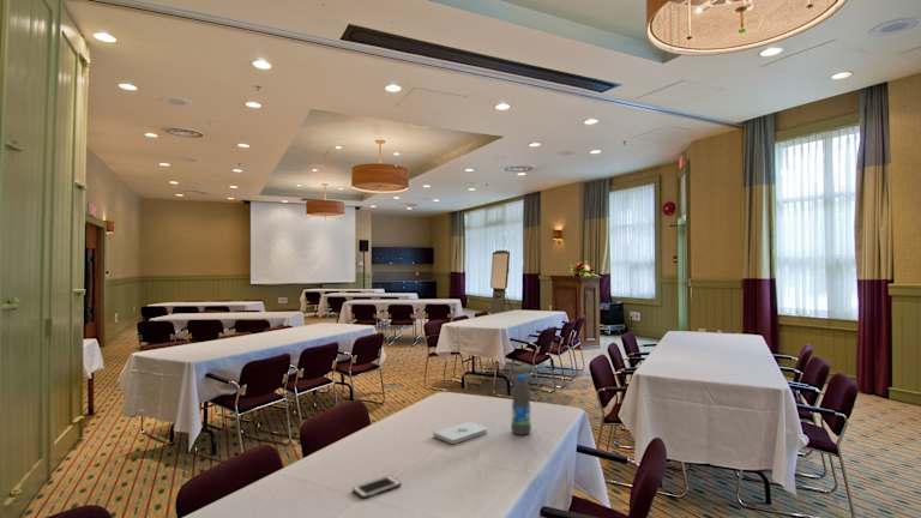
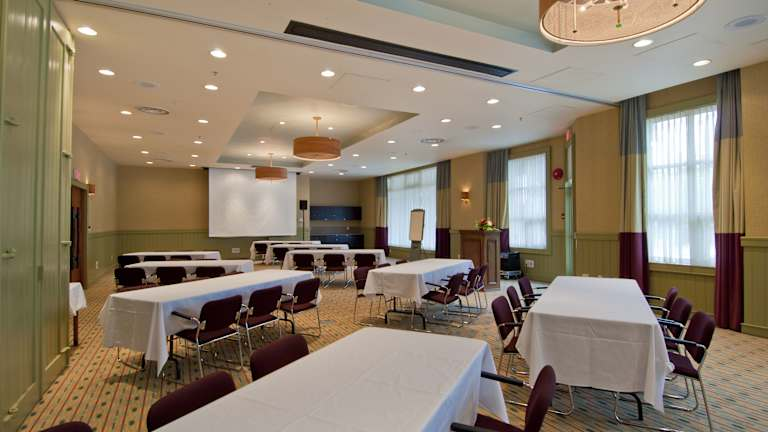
- notepad (460, 432)
- cell phone (377, 486)
- water bottle (520, 403)
